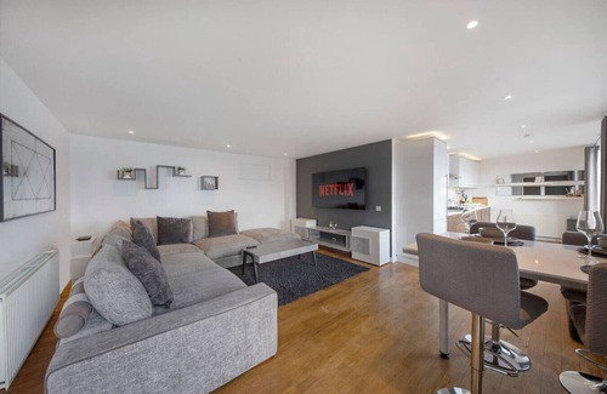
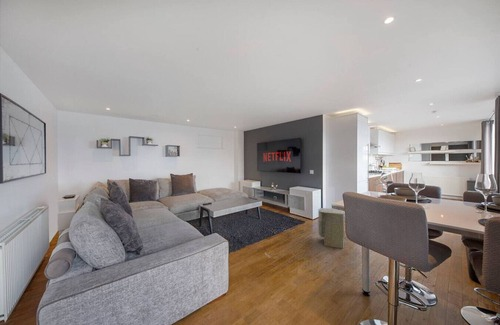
+ air purifier (331, 227)
